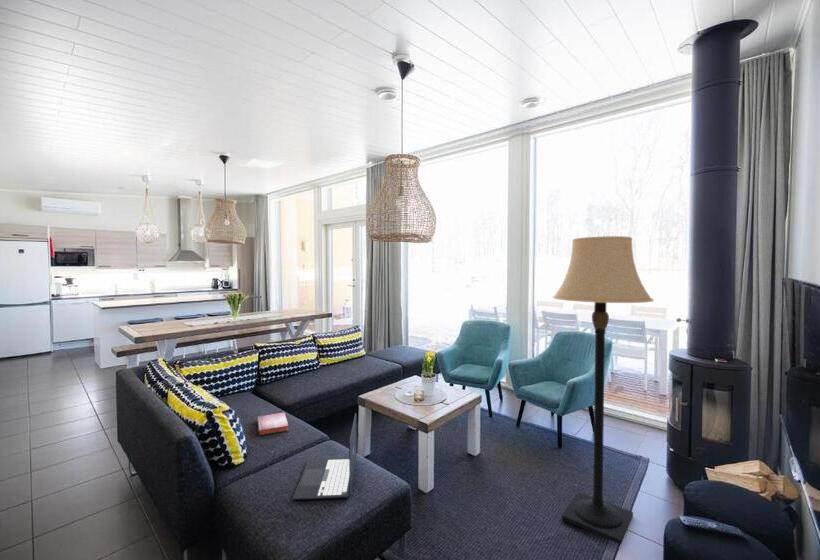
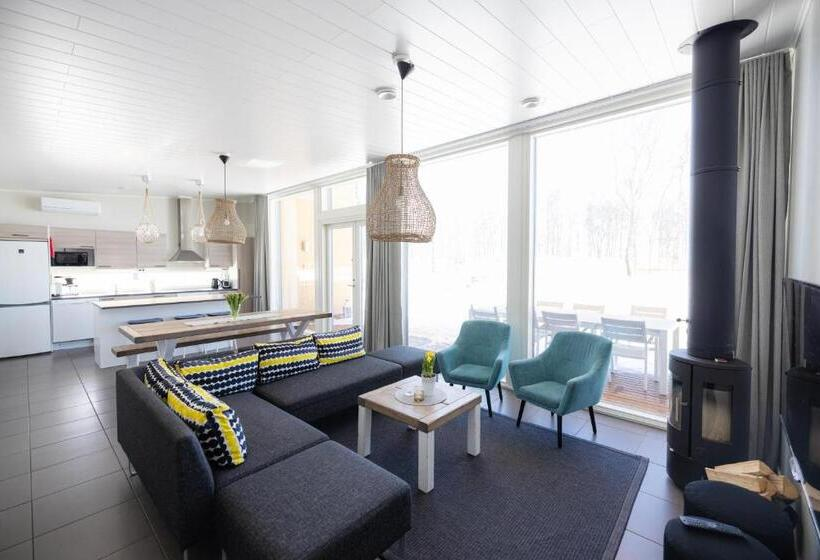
- lamp (599, 379)
- hardback book (272, 423)
- laptop (327, 458)
